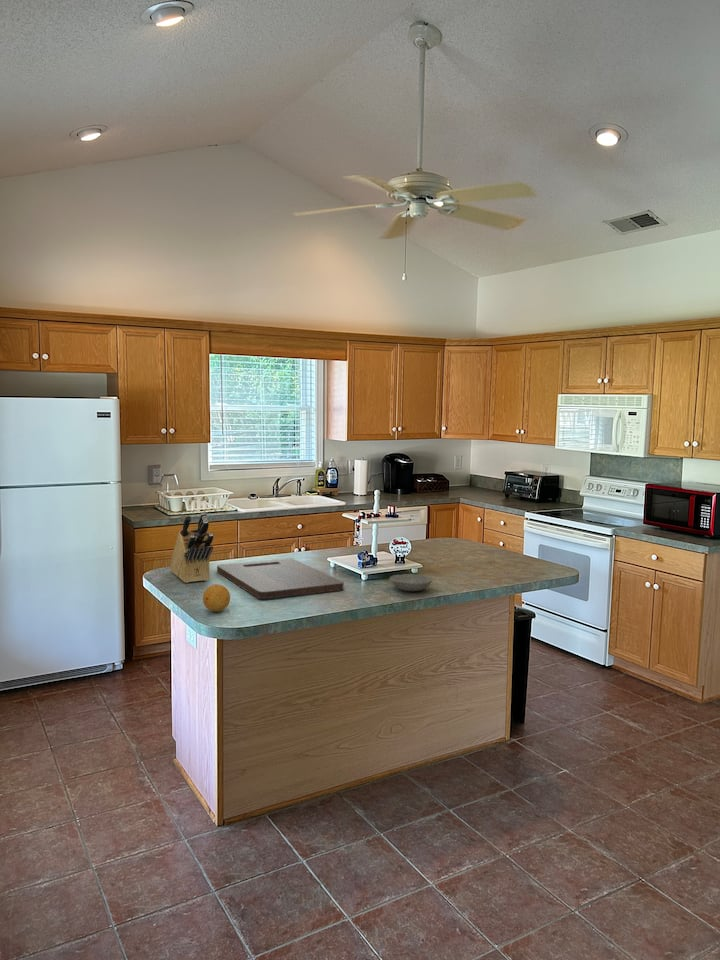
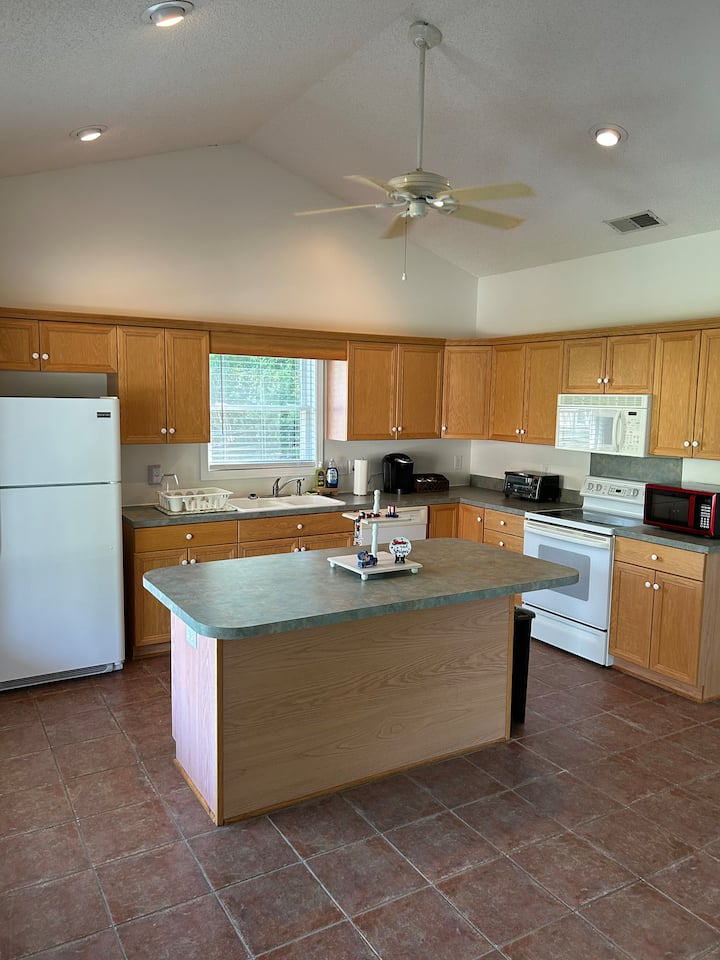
- fruit (216, 598)
- cutting board (277, 576)
- bowl (410, 583)
- knife block (191, 543)
